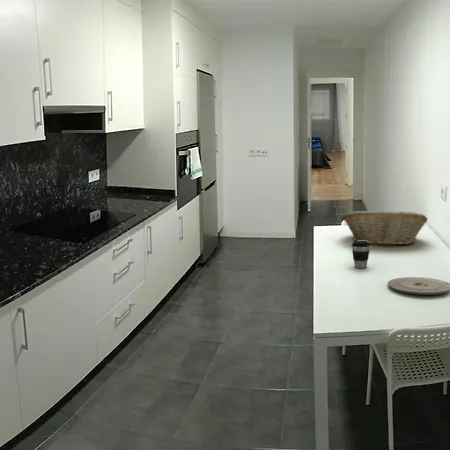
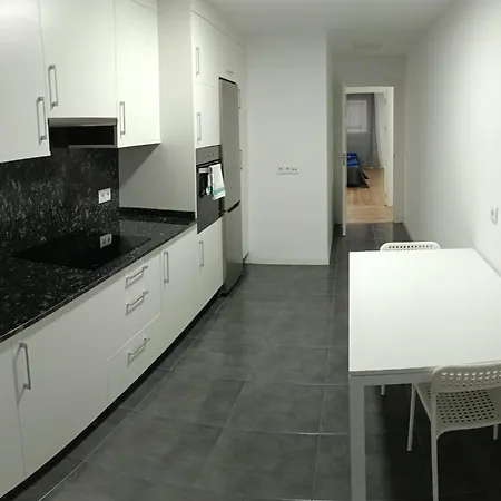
- fruit basket (383, 224)
- plate (419, 285)
- coffee cup (360, 254)
